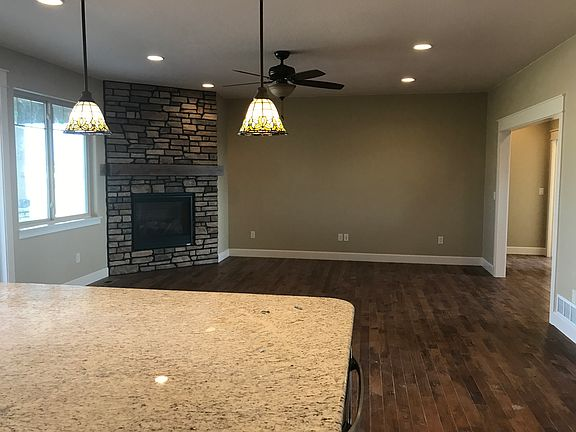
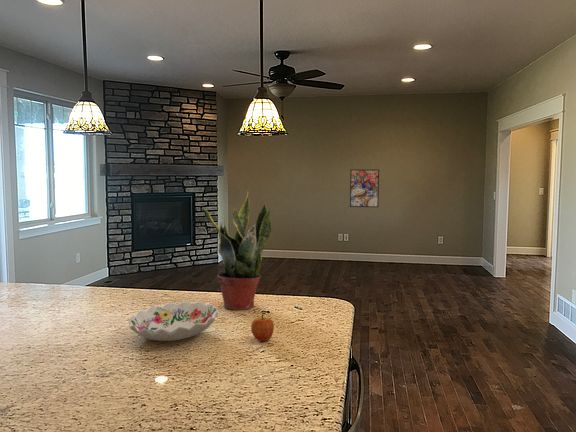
+ potted plant (232, 248)
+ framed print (364, 188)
+ decorative bowl (174, 322)
+ apple (262, 326)
